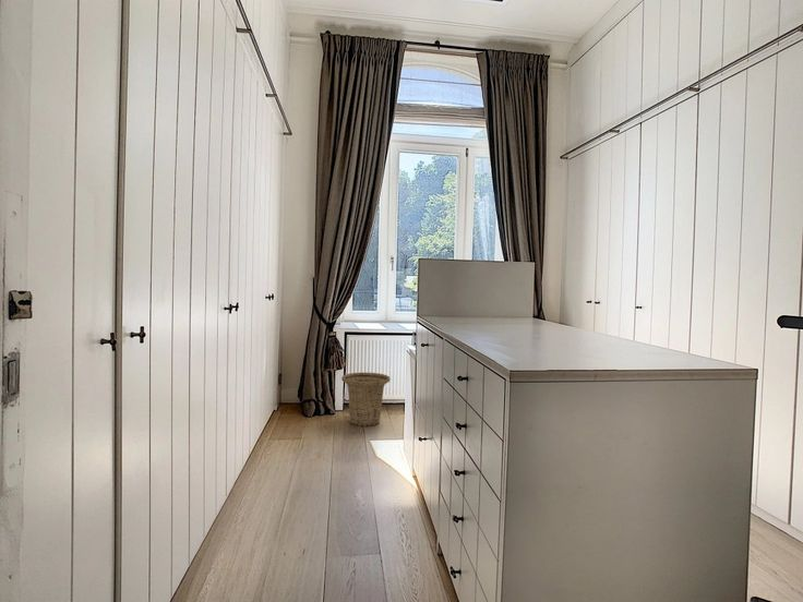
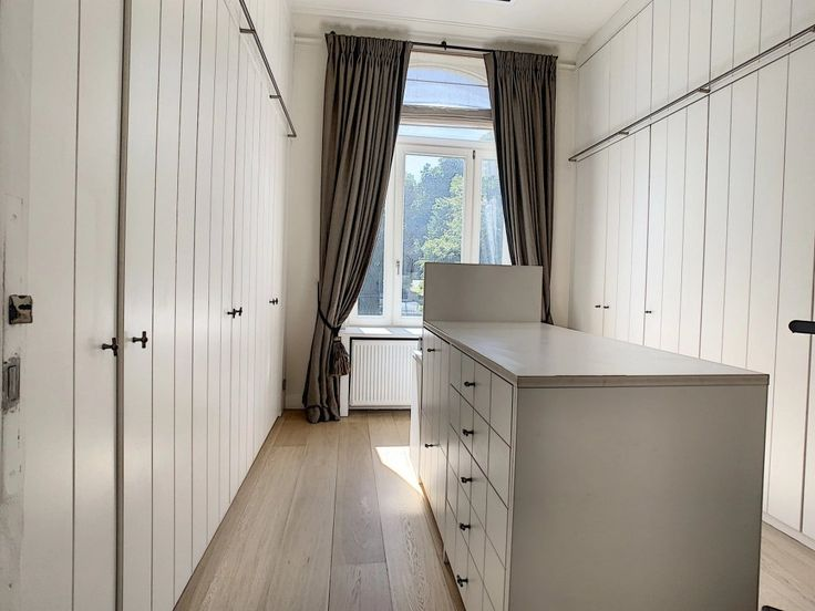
- basket (364, 399)
